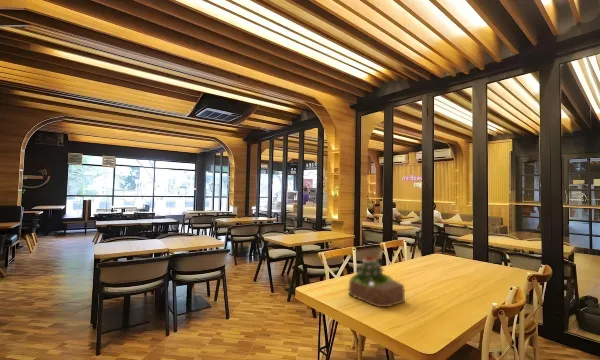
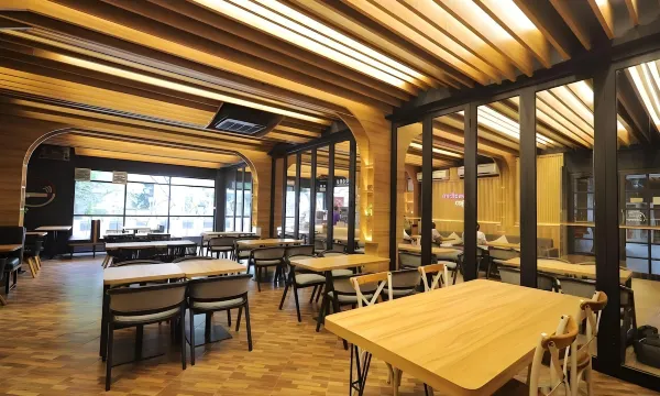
- succulent plant (376, 278)
